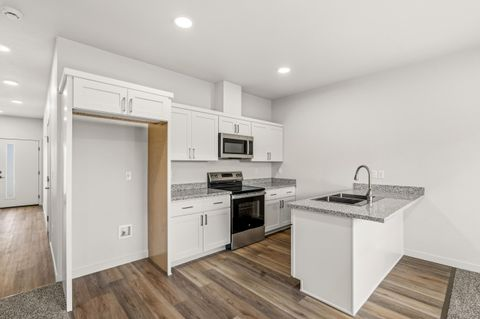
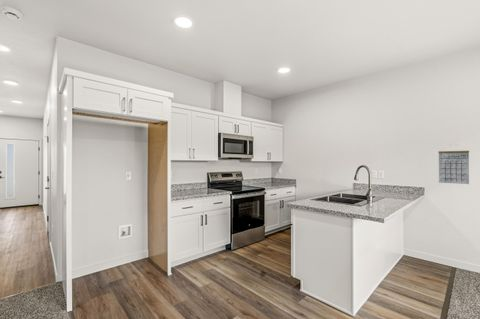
+ calendar (453, 163)
